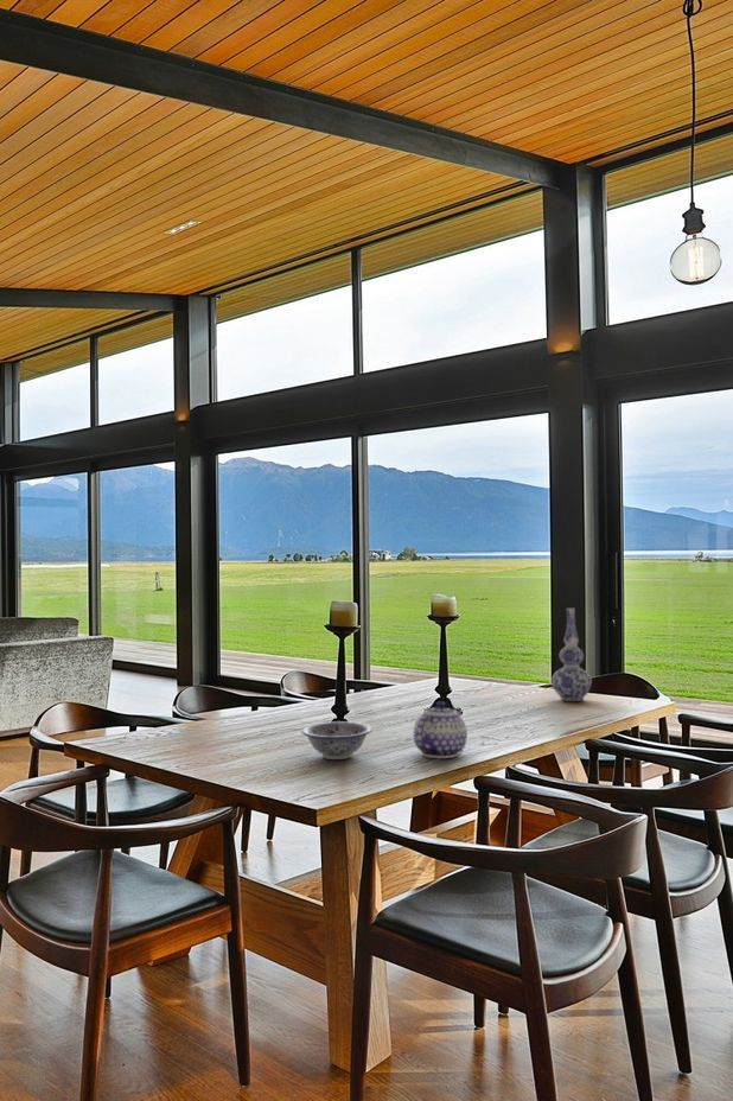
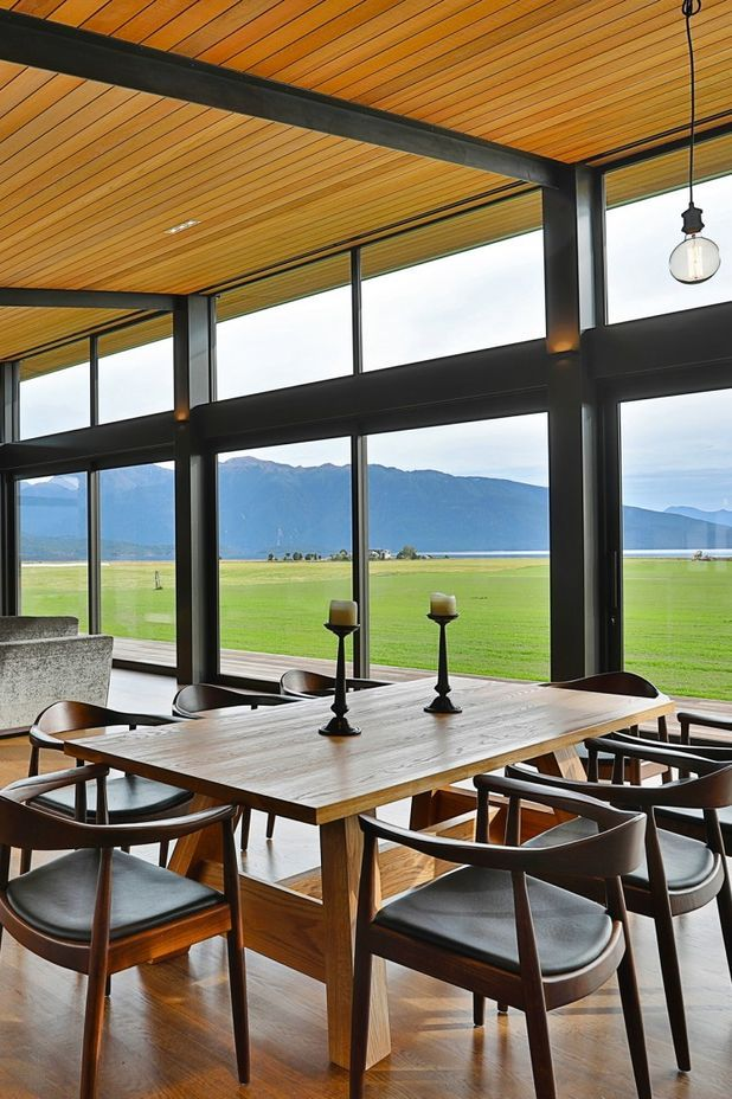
- teapot (440, 727)
- vase (571, 654)
- bowl (337, 742)
